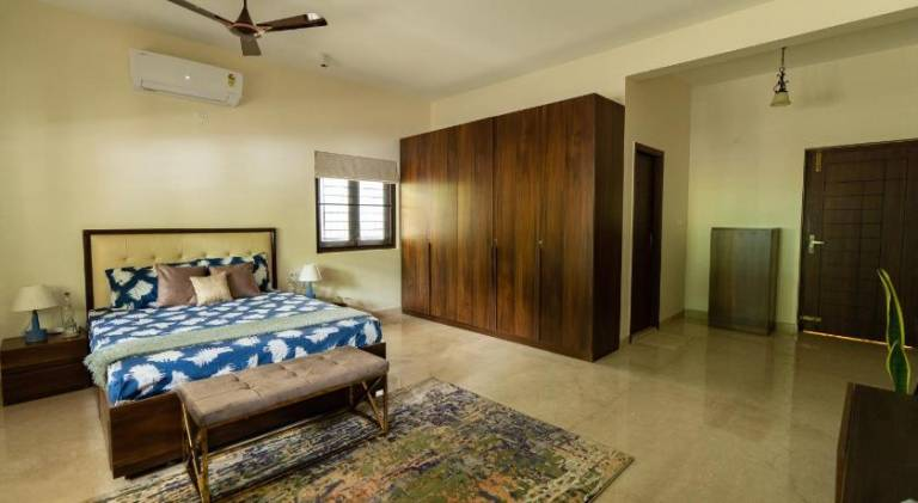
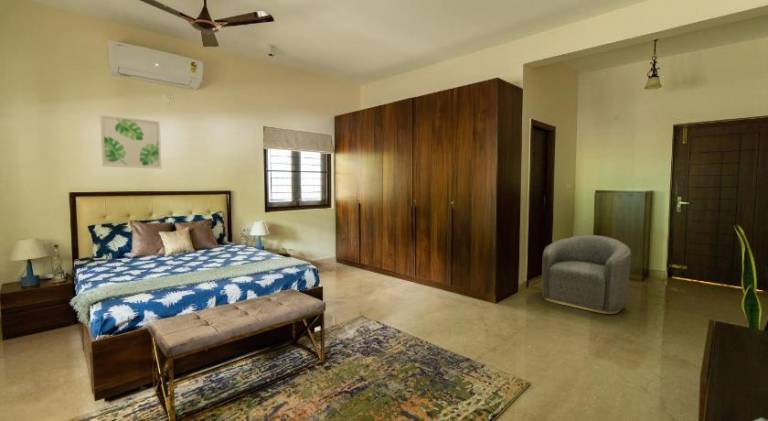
+ armchair (586, 269)
+ wall art (132, 143)
